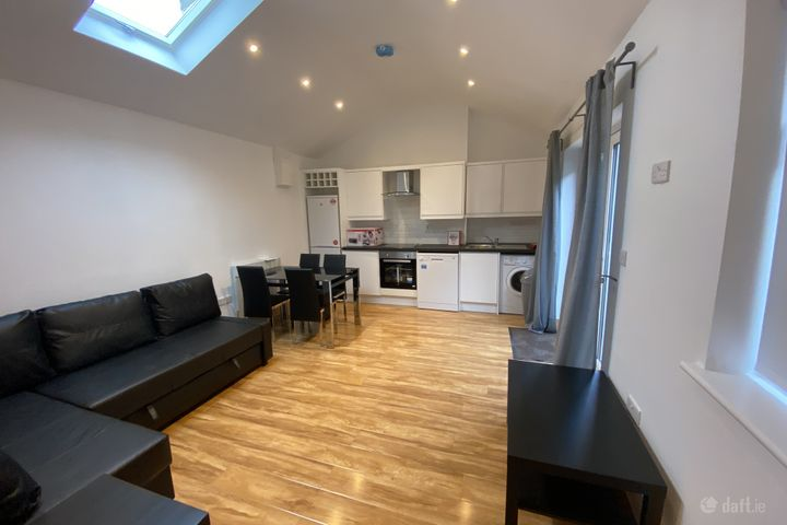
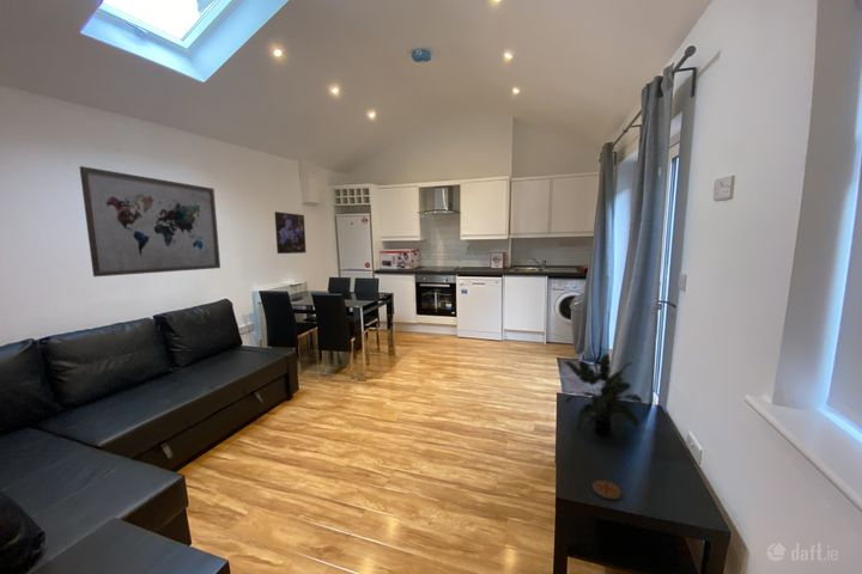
+ wall art (162, 226)
+ coaster (606, 489)
+ potted plant (605, 397)
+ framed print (291, 233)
